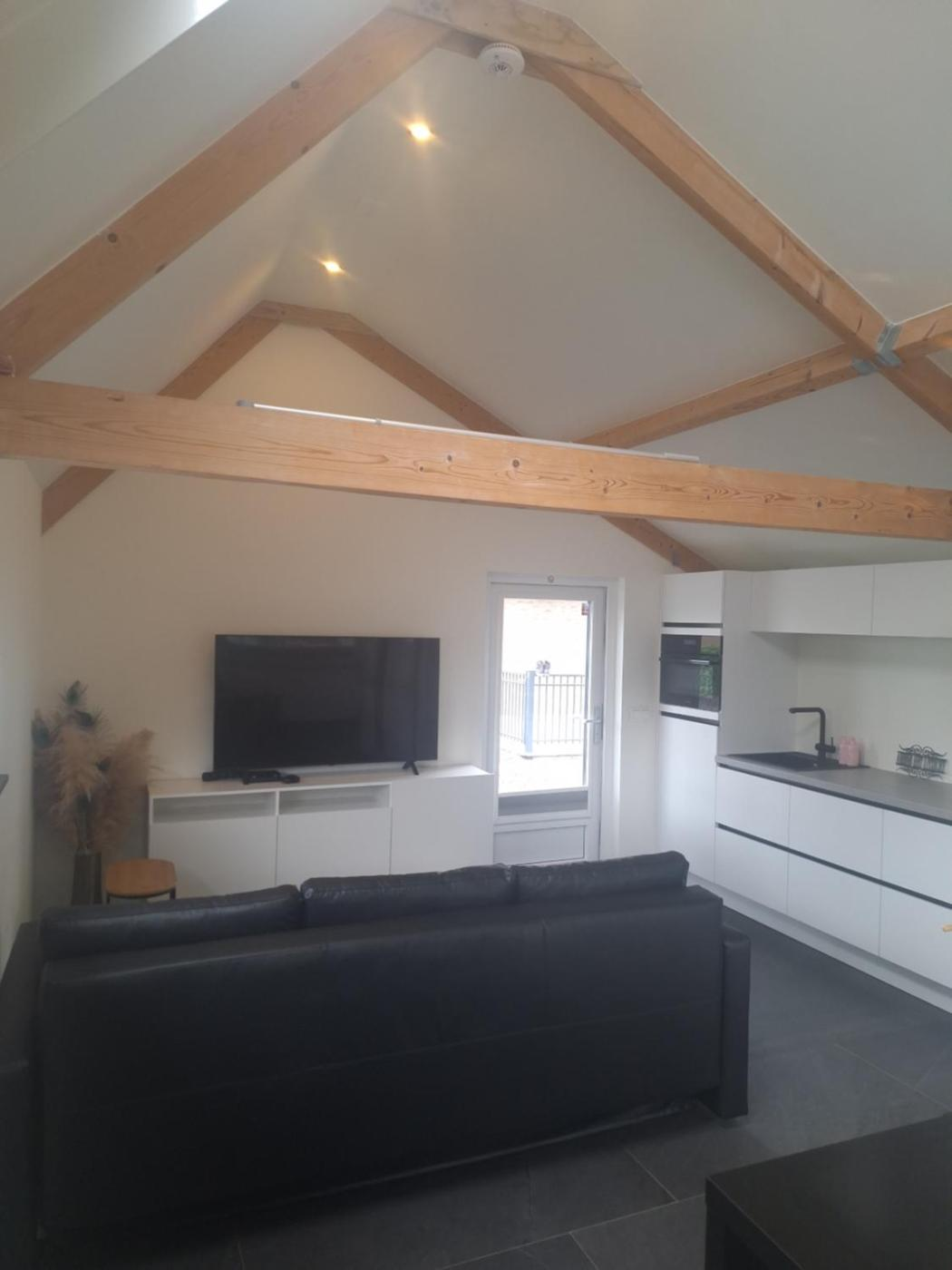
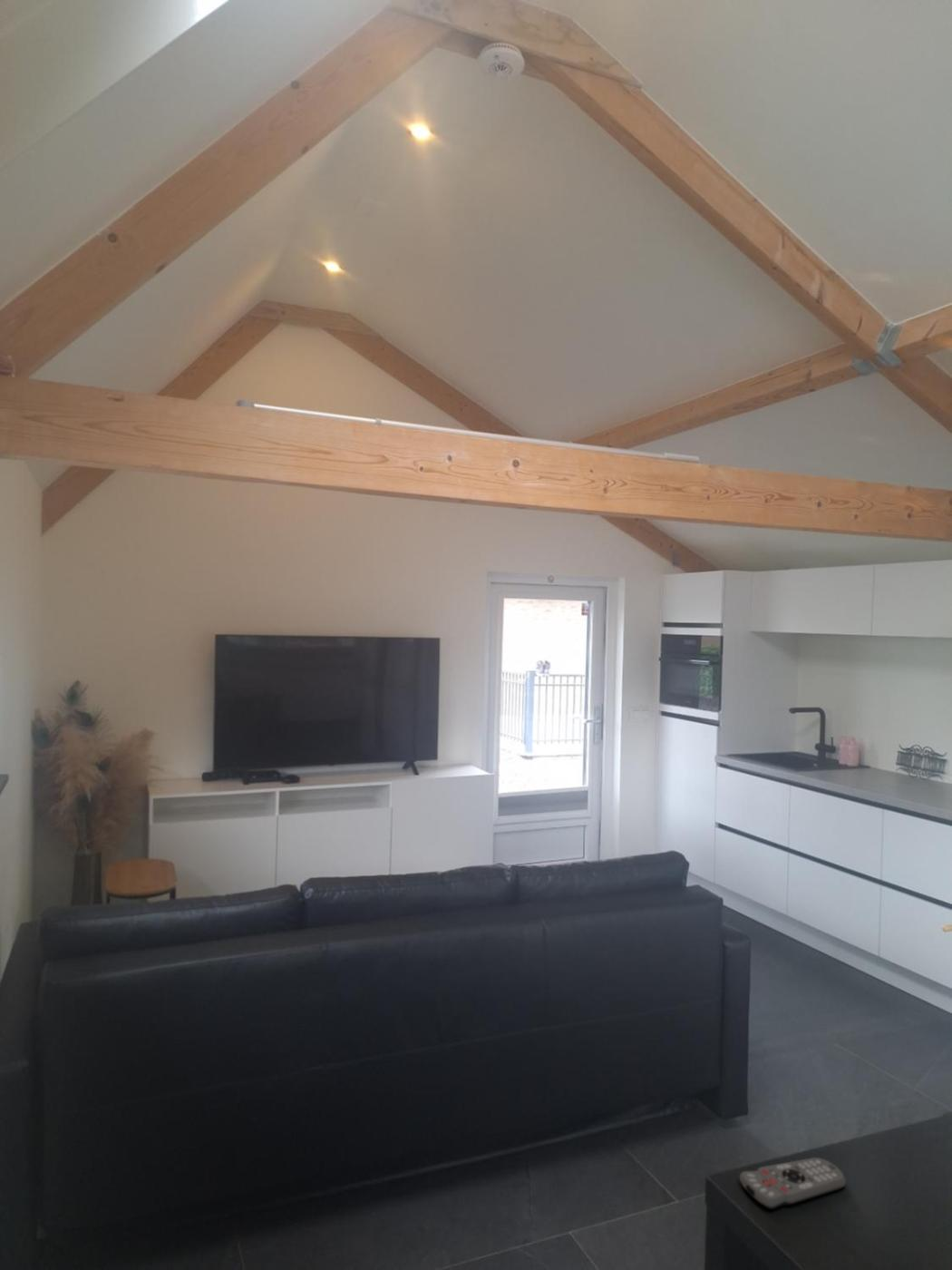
+ remote control (794, 1181)
